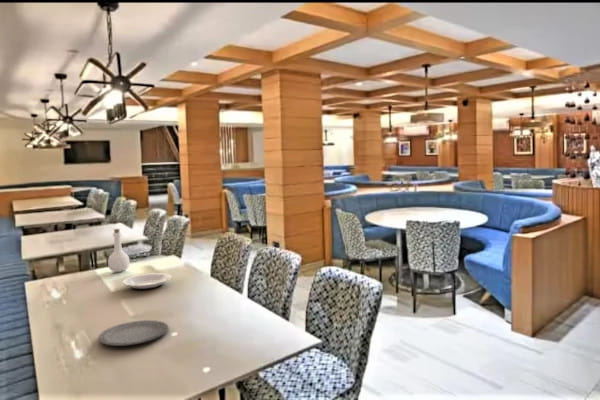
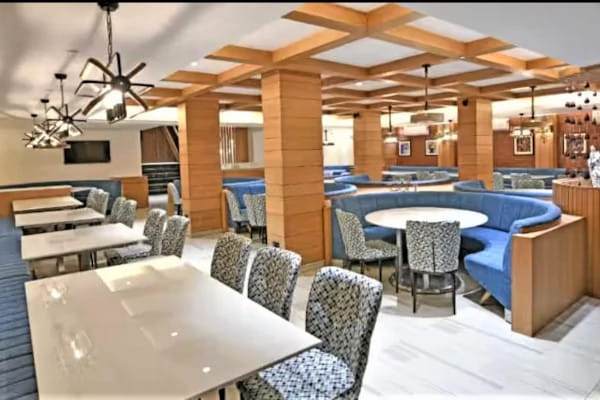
- plate (147, 282)
- bottle (118, 250)
- plate (134, 333)
